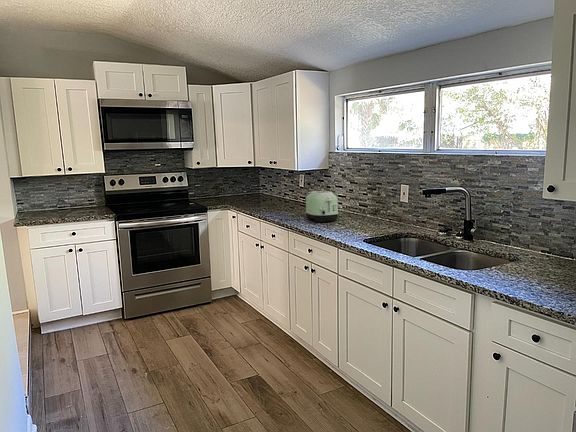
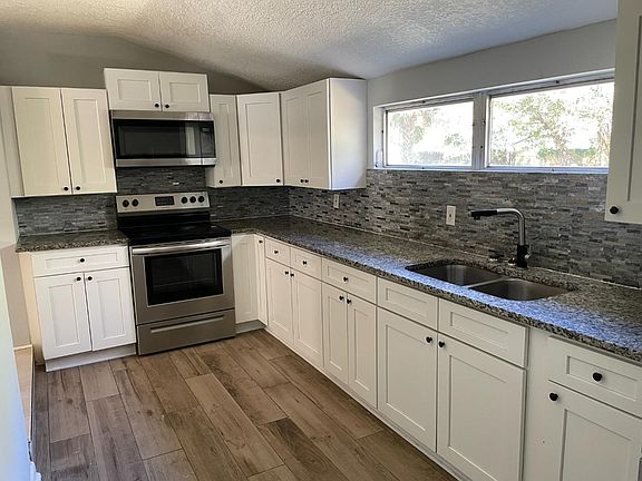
- toaster (322, 206)
